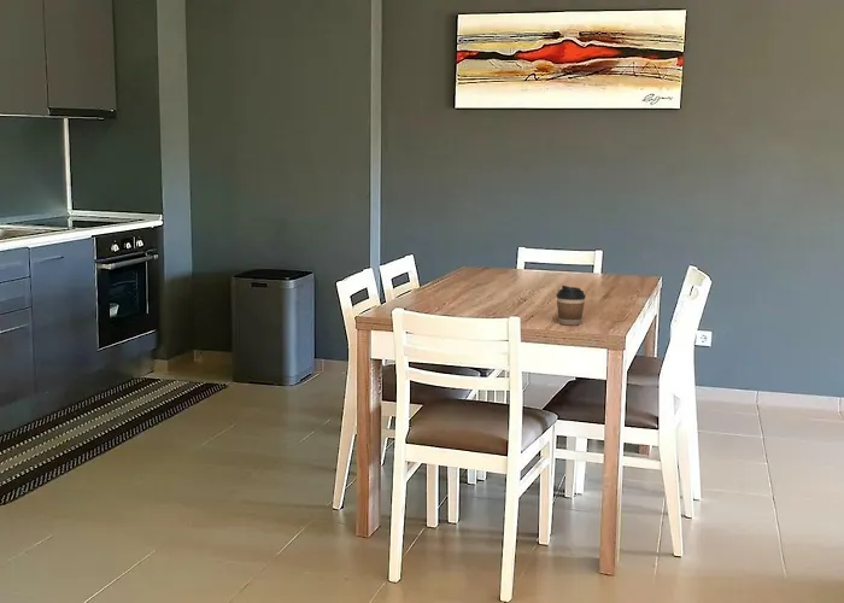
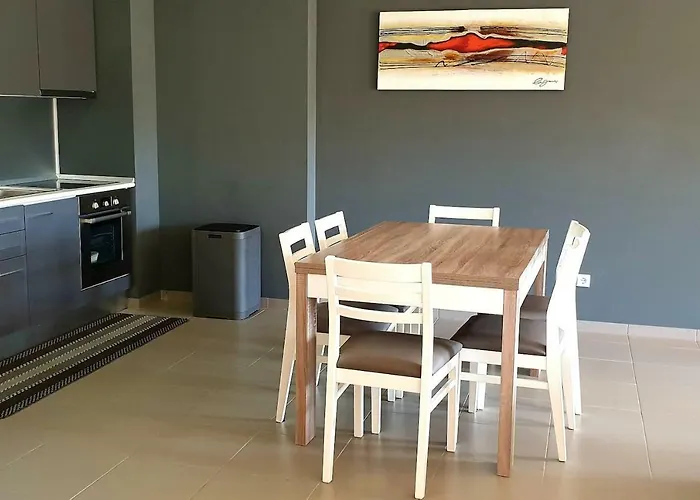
- coffee cup (570, 304)
